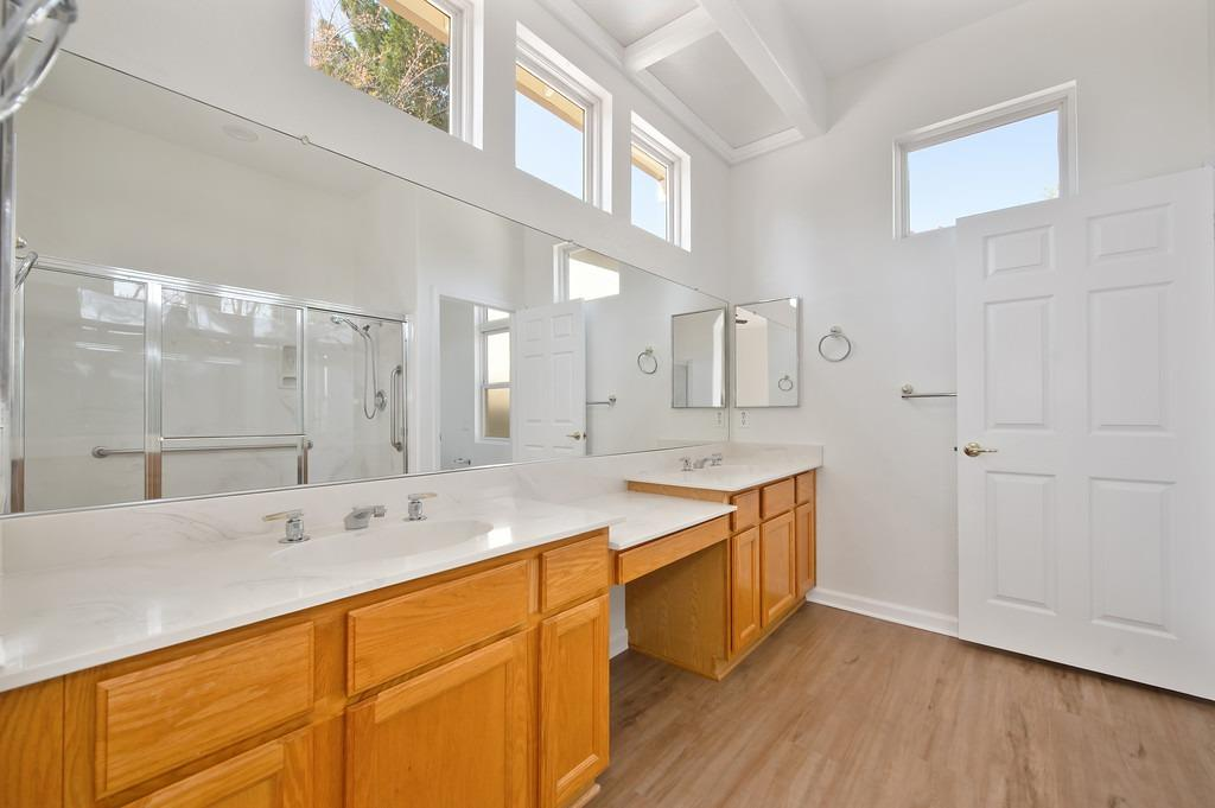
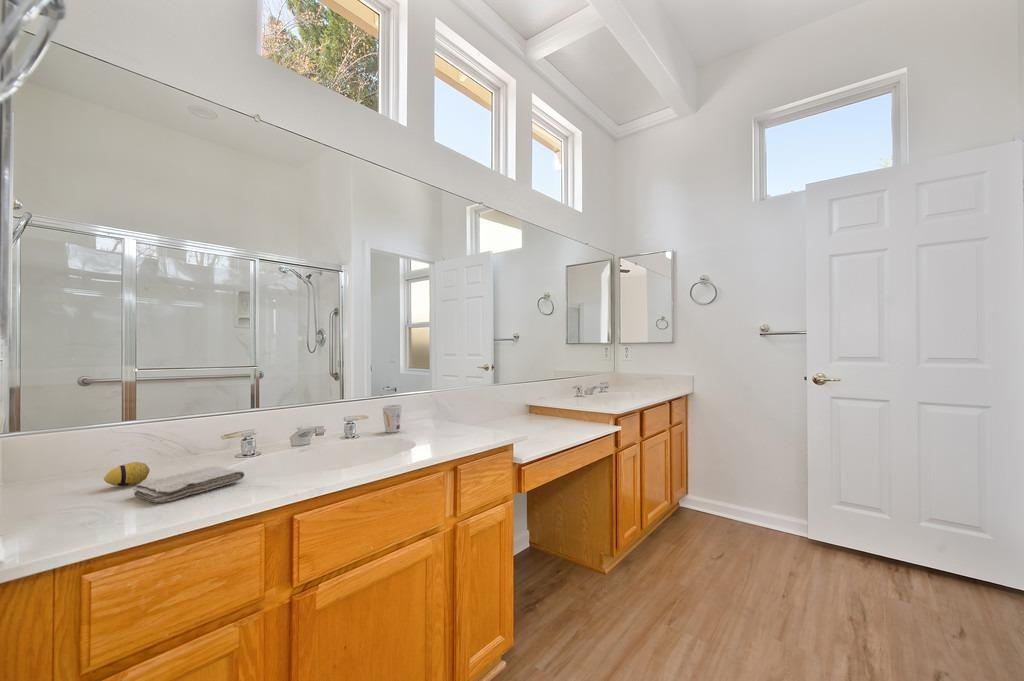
+ cup (392, 418)
+ decorative egg (127, 474)
+ washcloth (190, 481)
